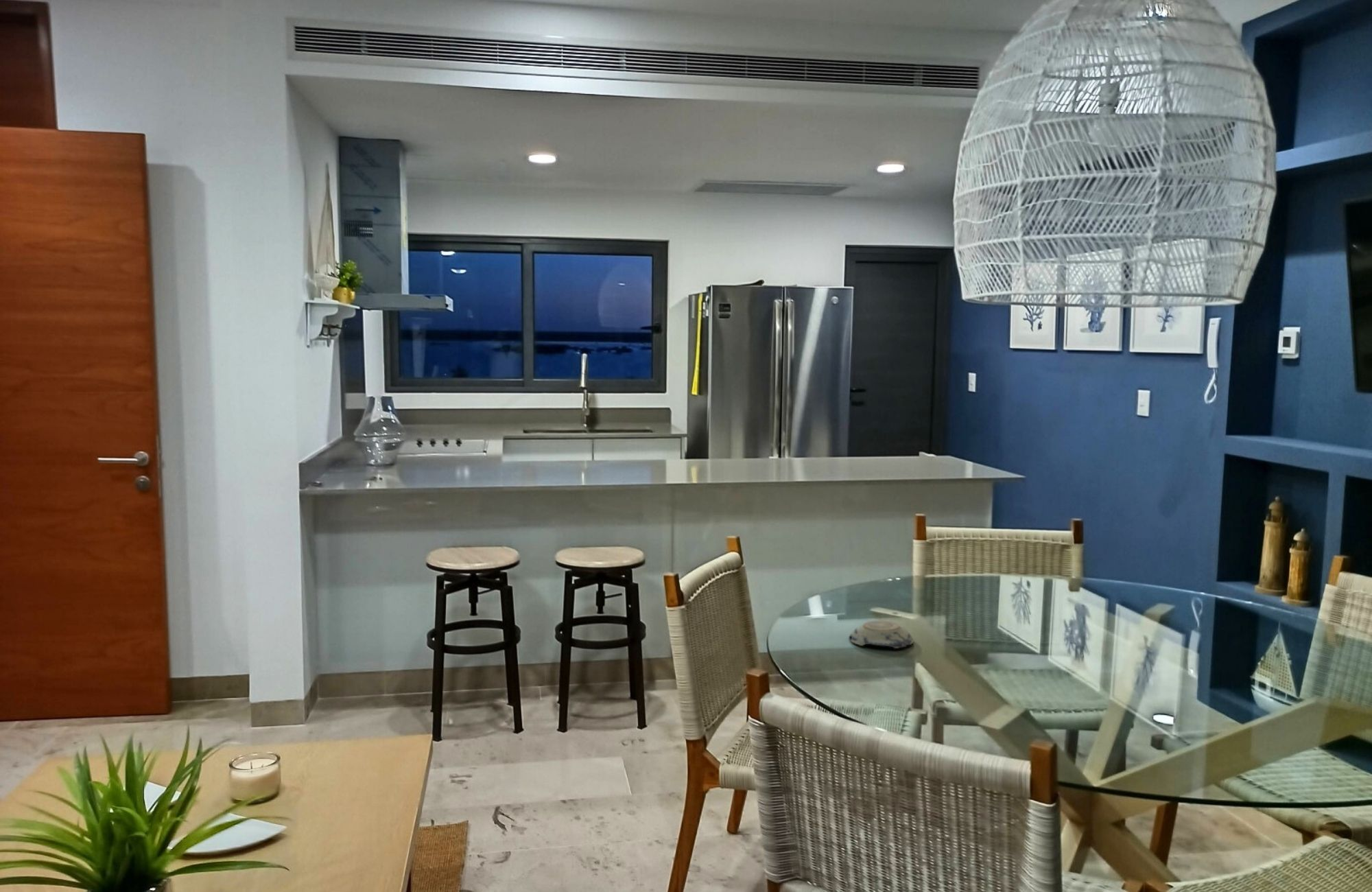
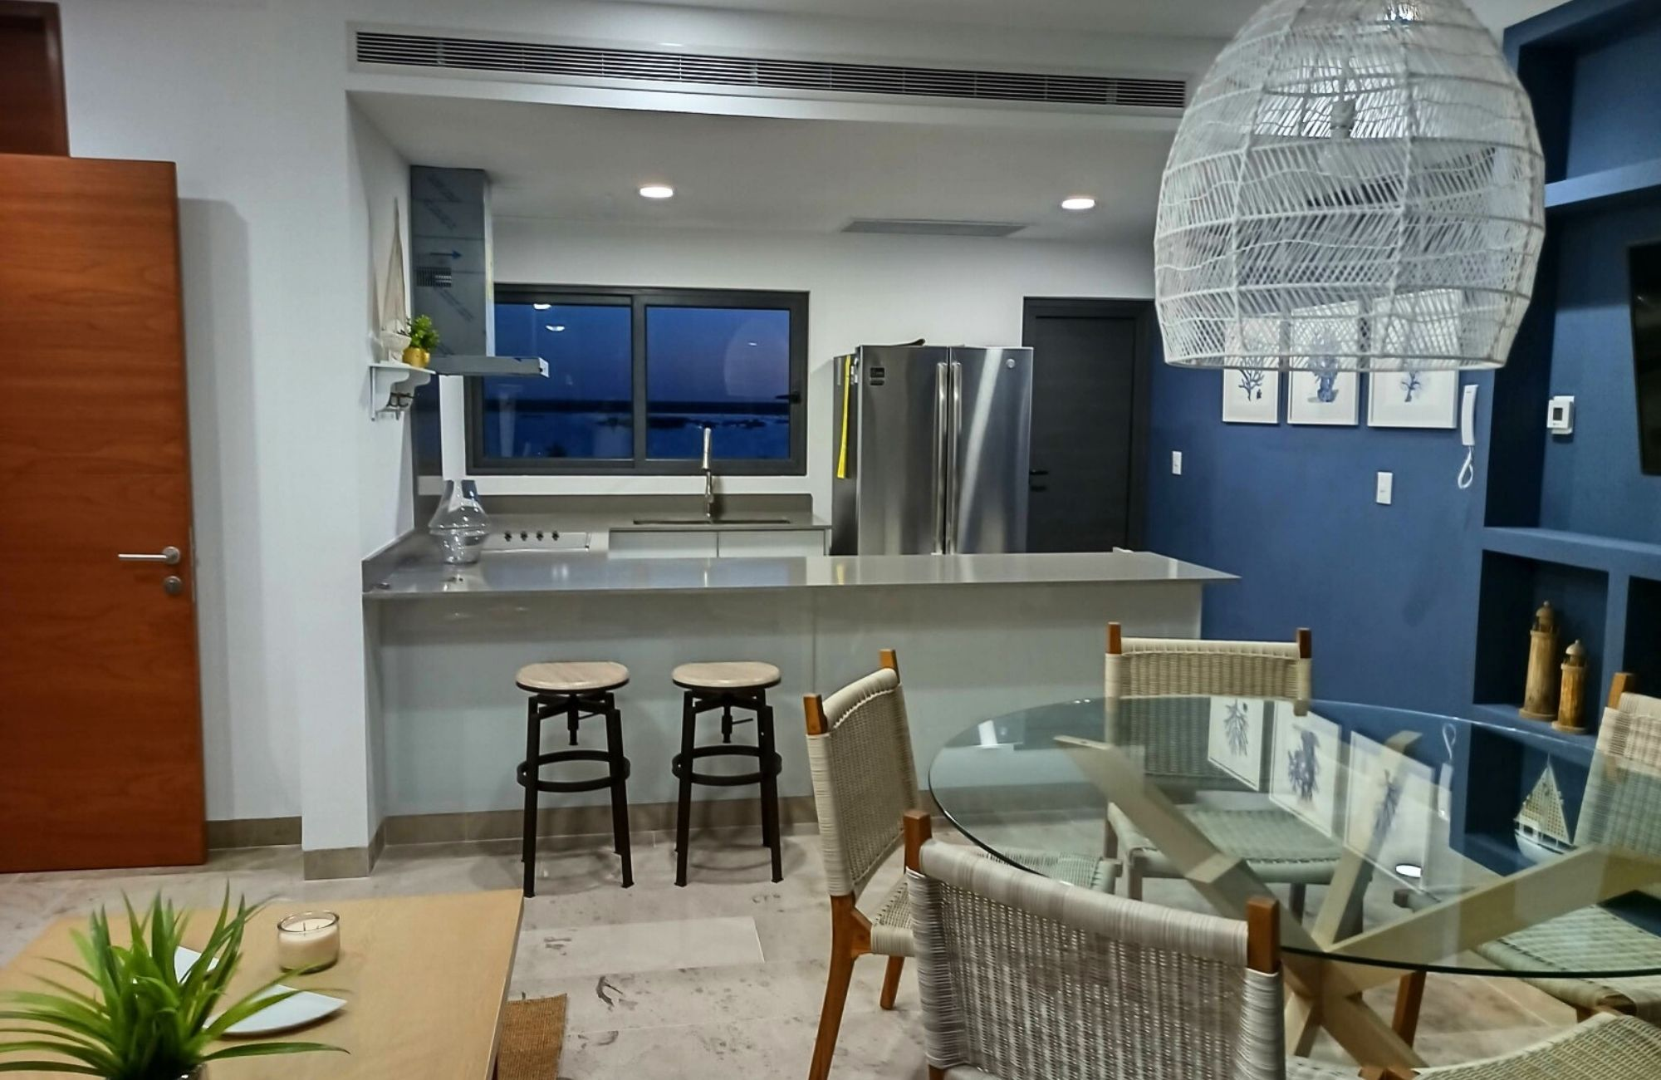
- decorative bowl (881, 632)
